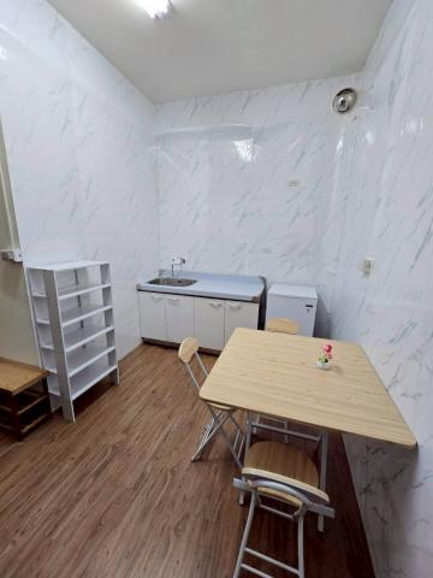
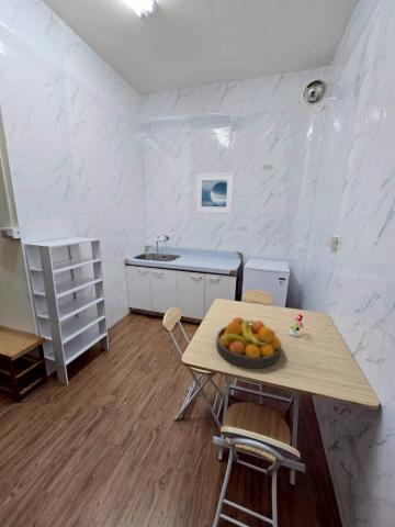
+ fruit bowl (248, 335)
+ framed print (214, 193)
